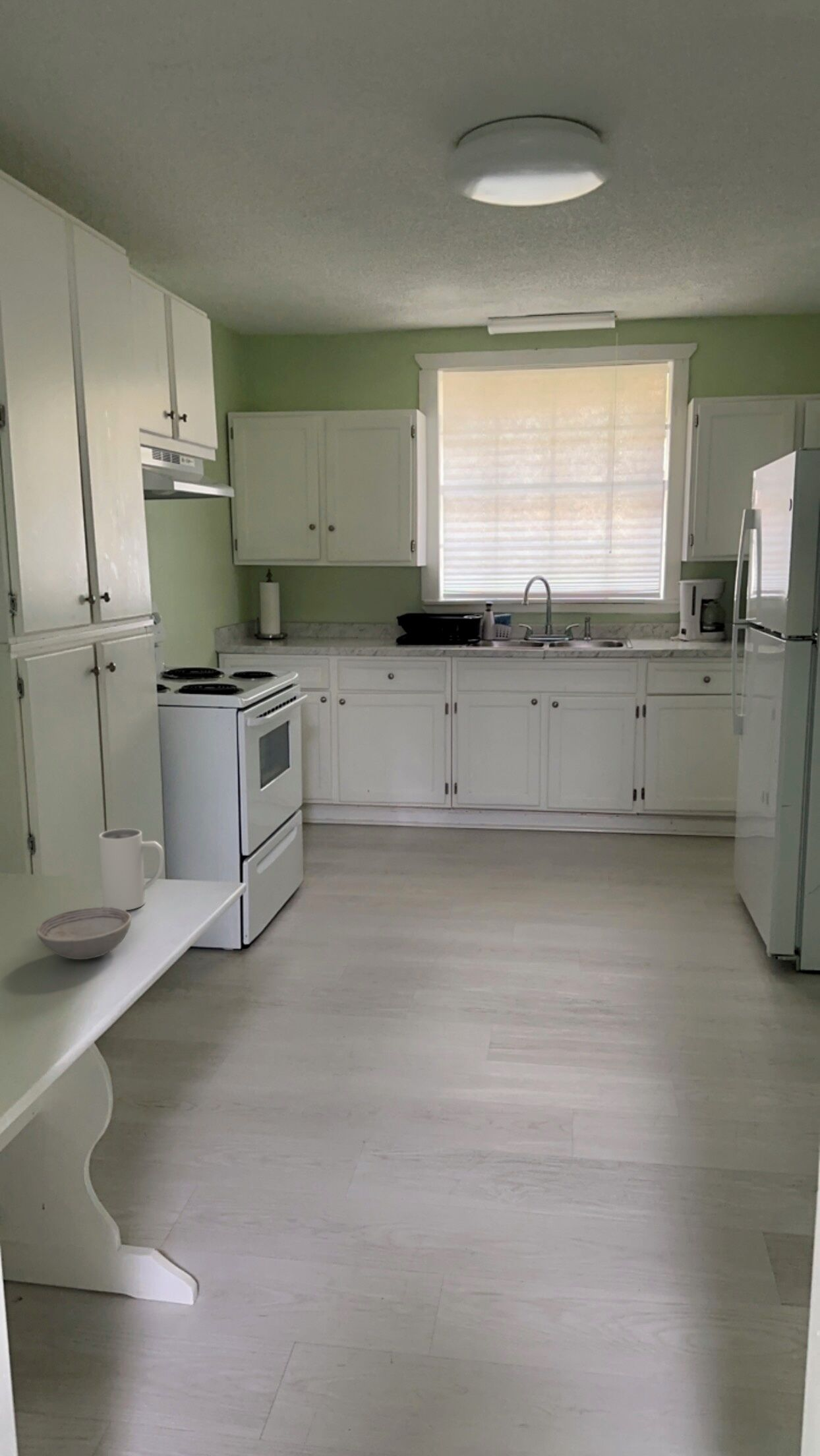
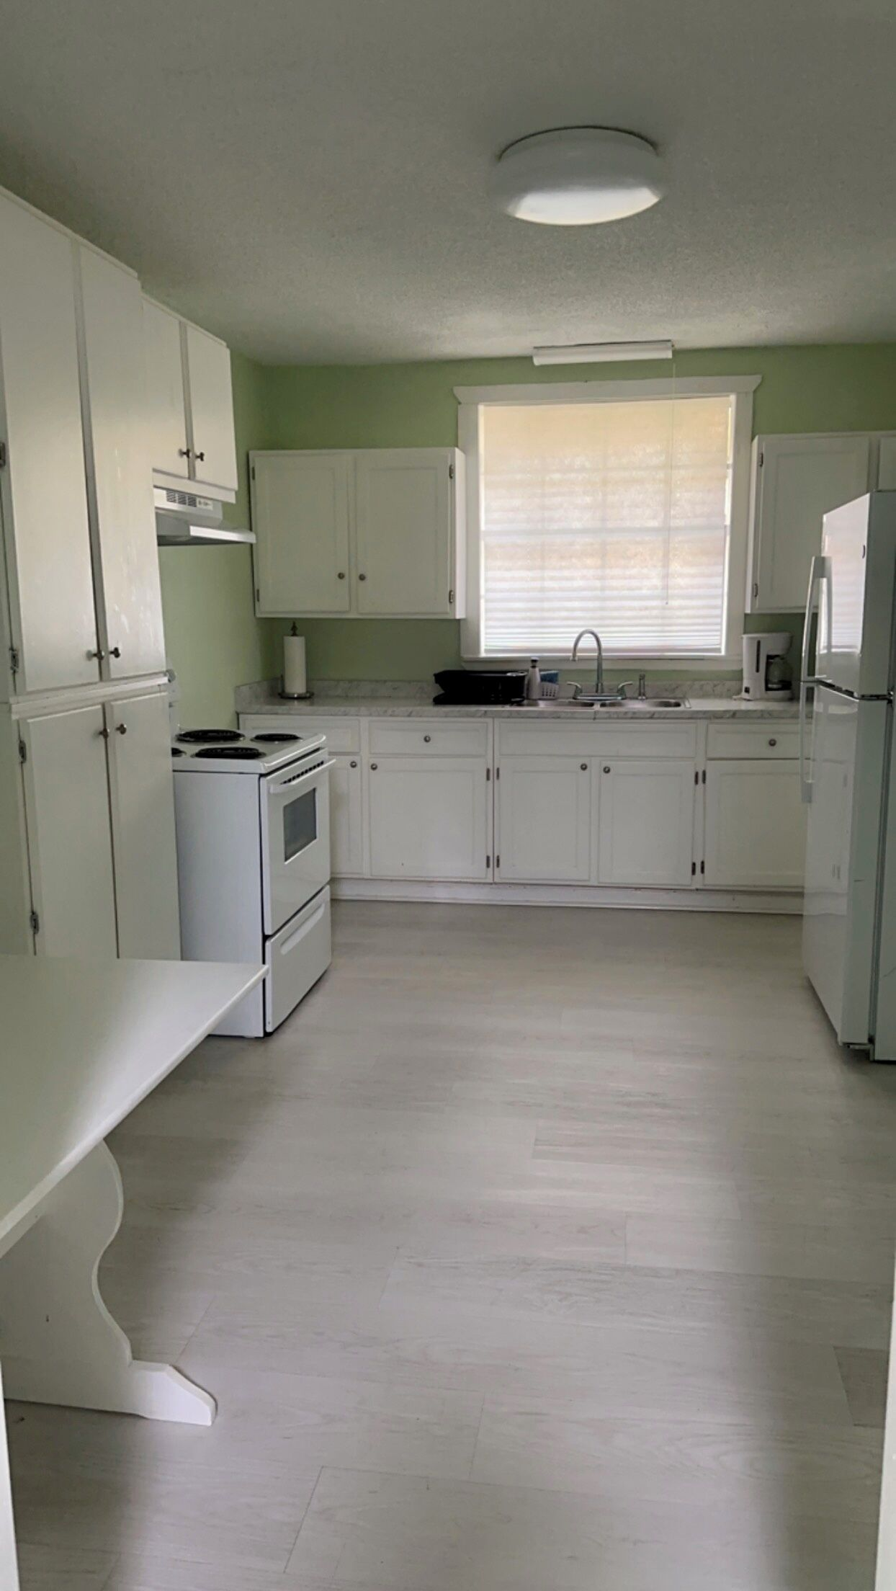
- bowl (85, 937)
- mug (132, 868)
